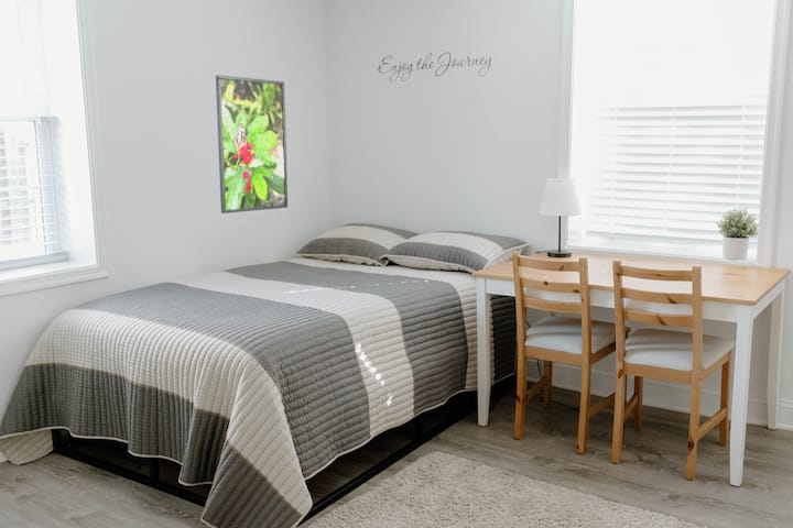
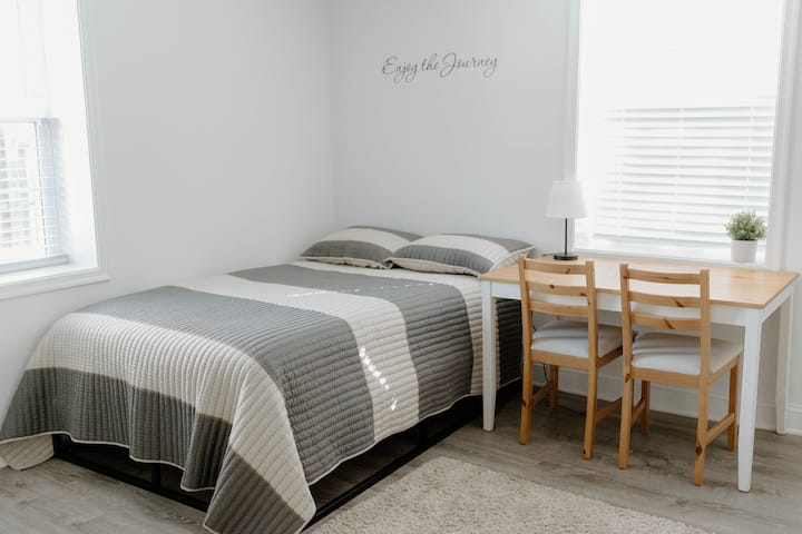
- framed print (253, 145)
